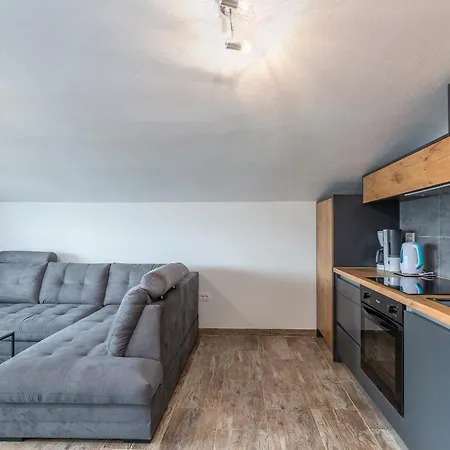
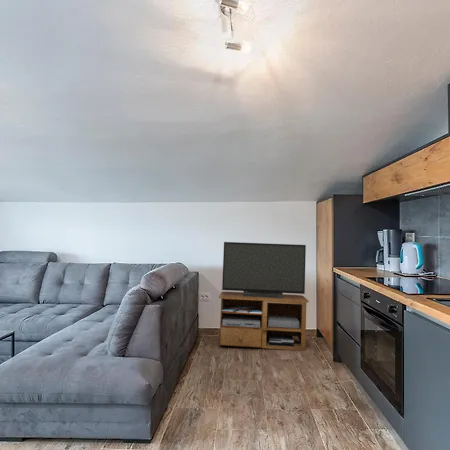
+ tv stand (262, 292)
